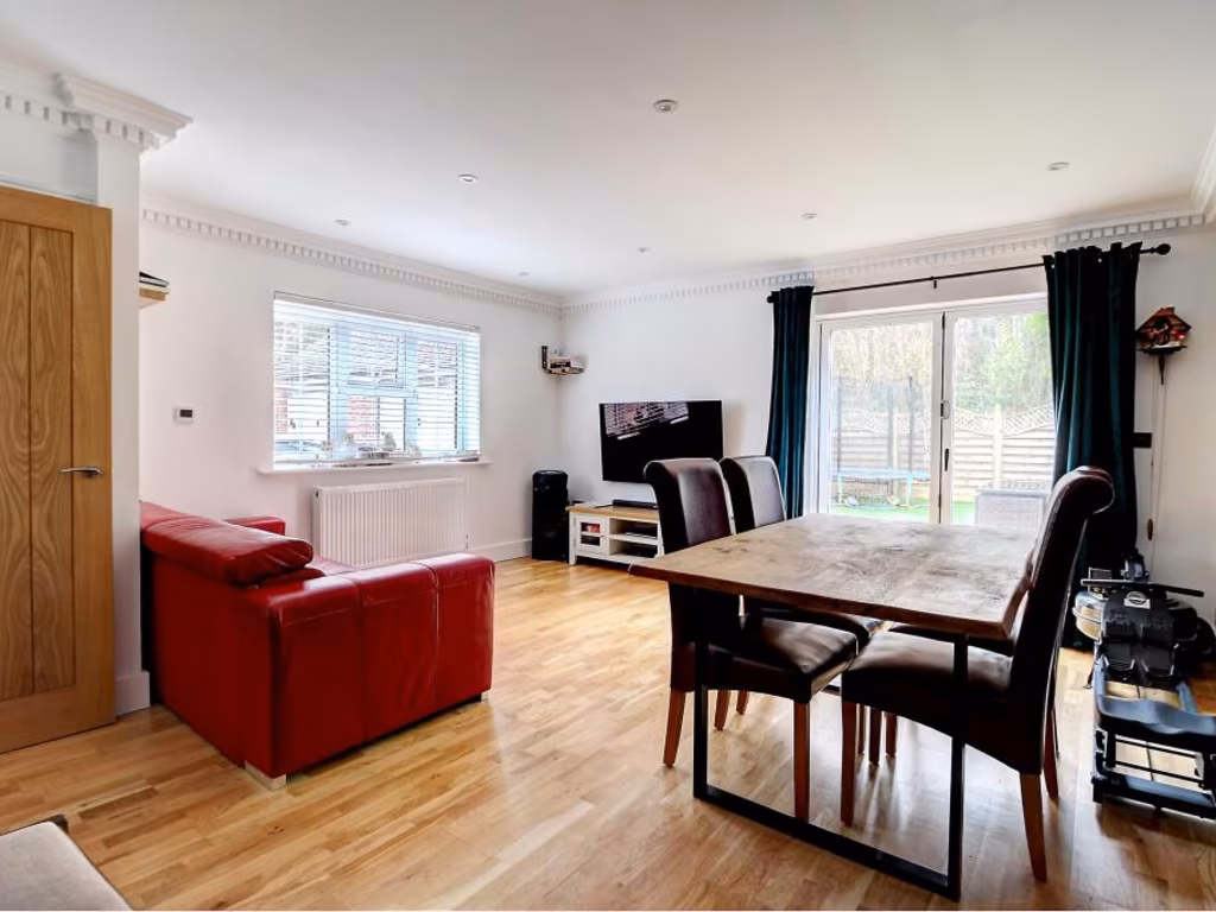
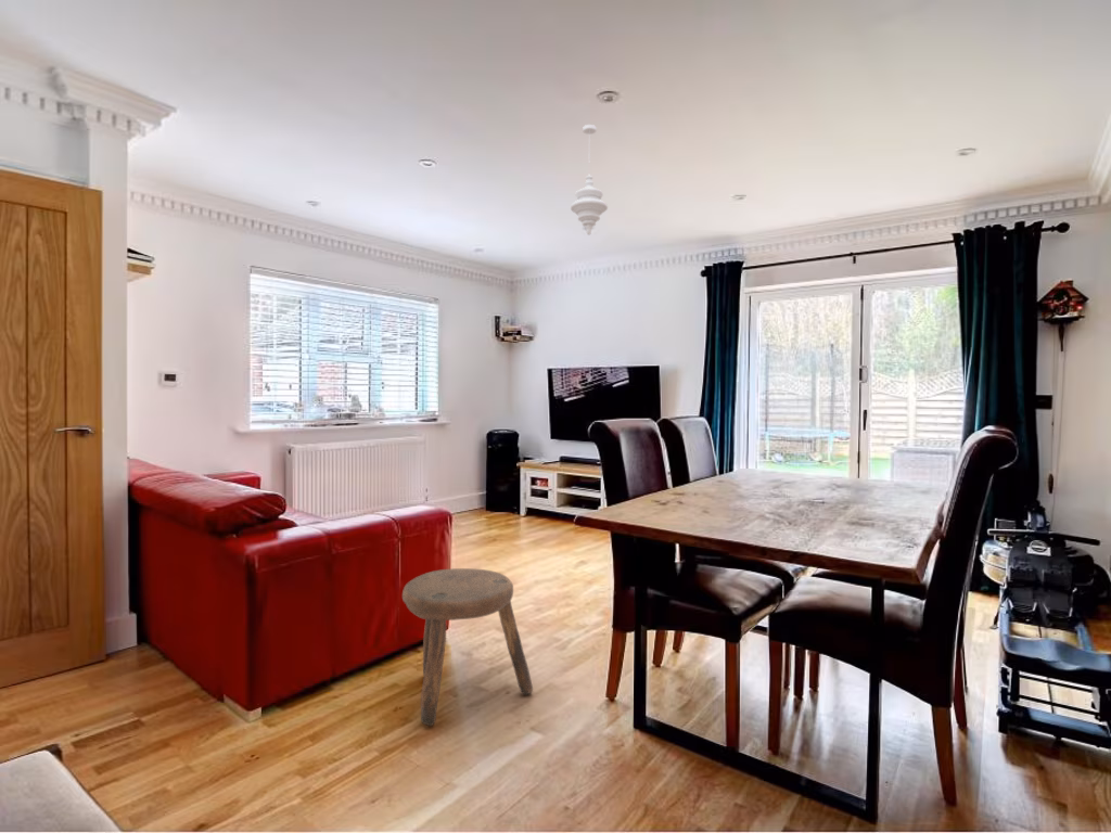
+ stool (468, 618)
+ pendant light (589, 181)
